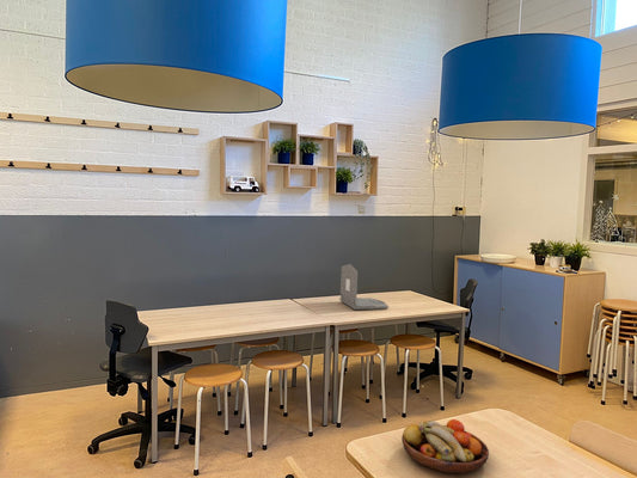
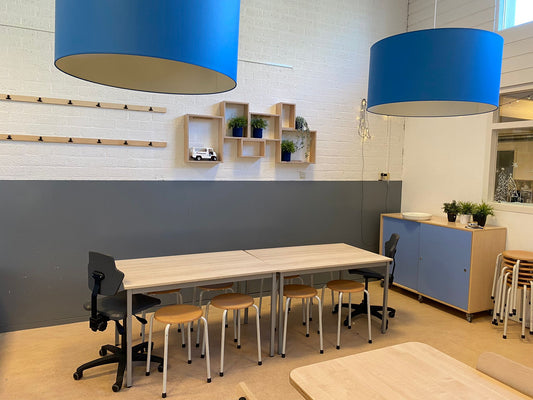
- fruit bowl (445, 439)
- laptop (356, 284)
